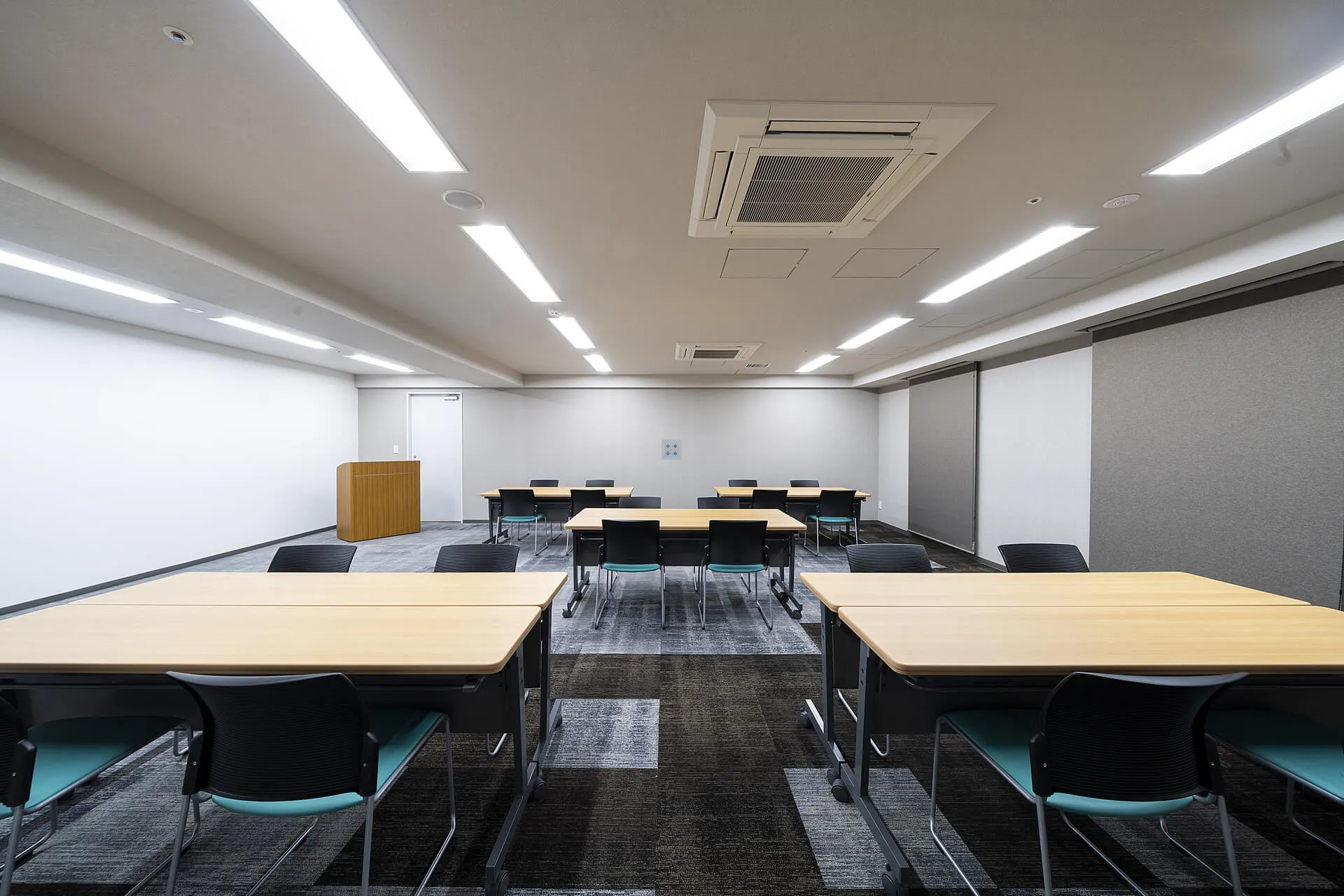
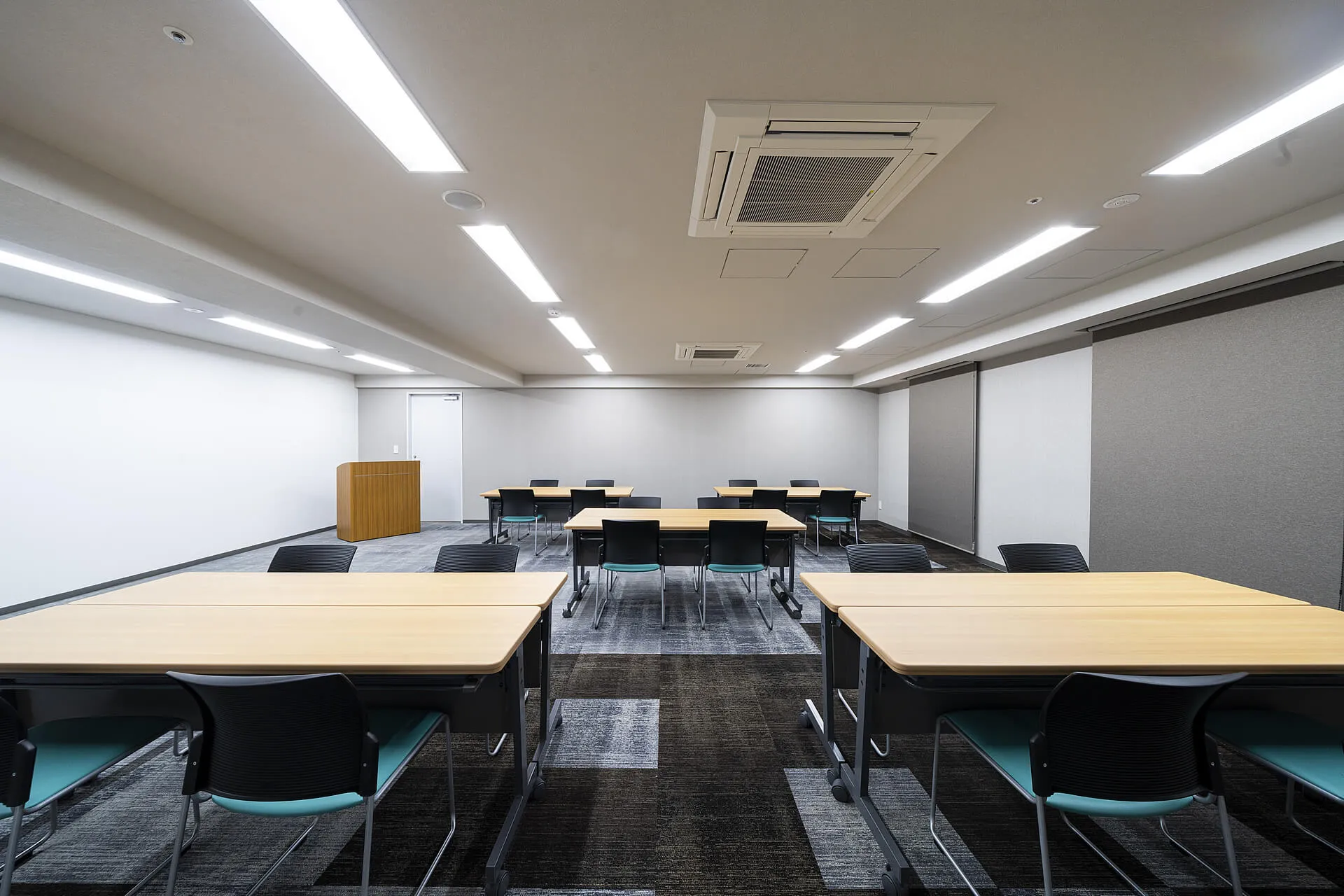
- wall art (671, 449)
